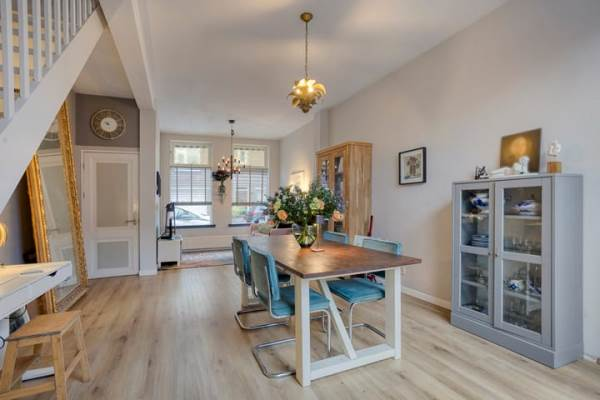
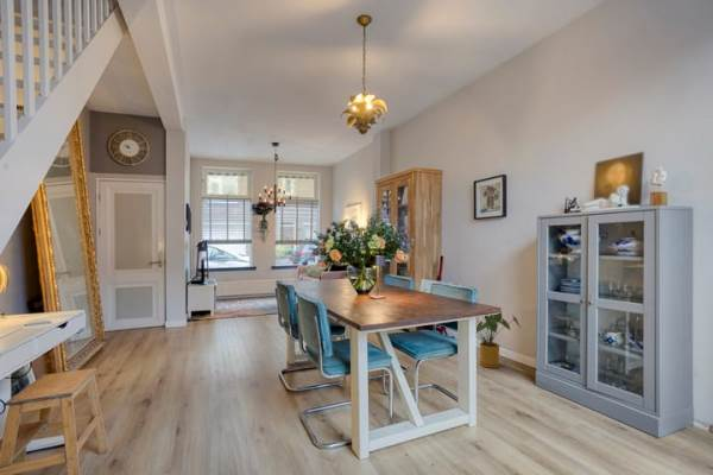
+ house plant (490, 338)
